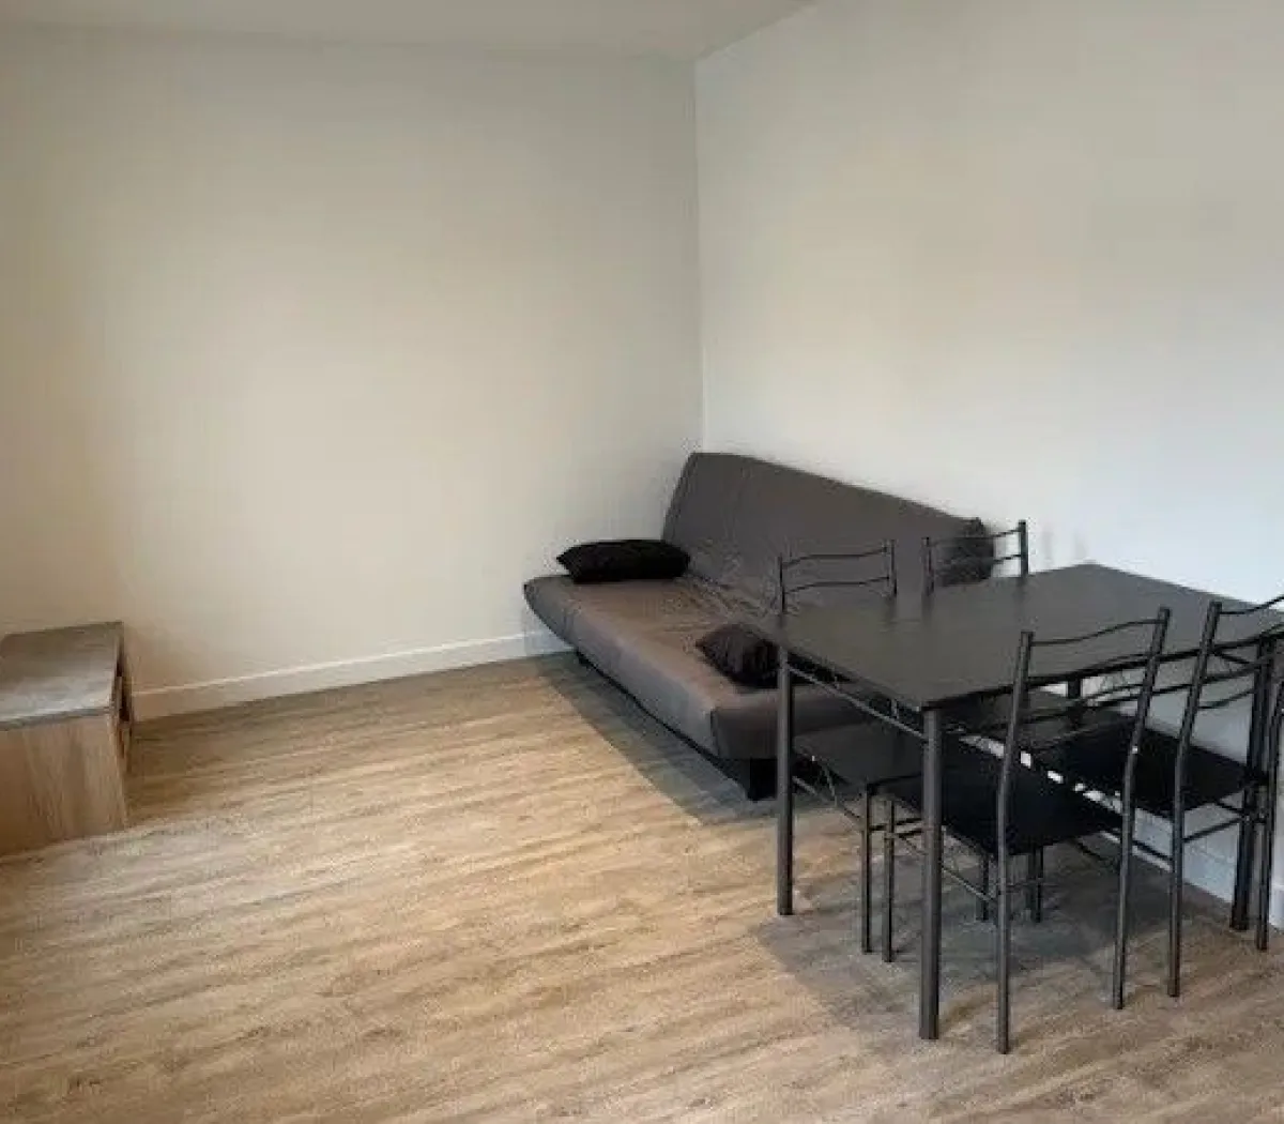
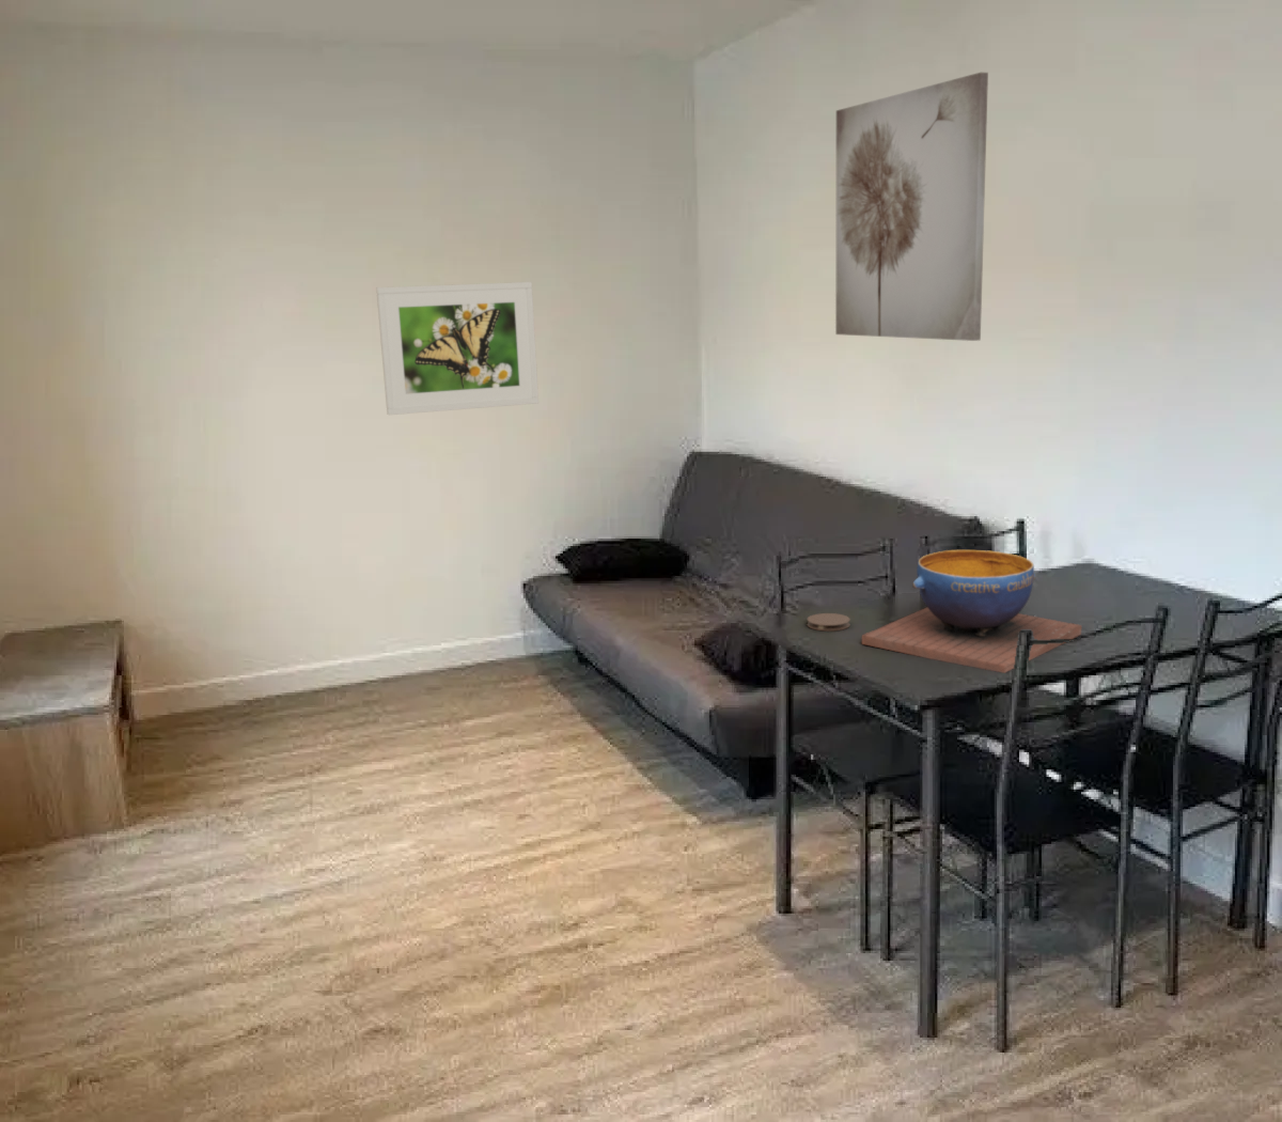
+ coaster (829, 622)
+ wall art (903, 218)
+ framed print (459, 347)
+ decorative bowl (972, 601)
